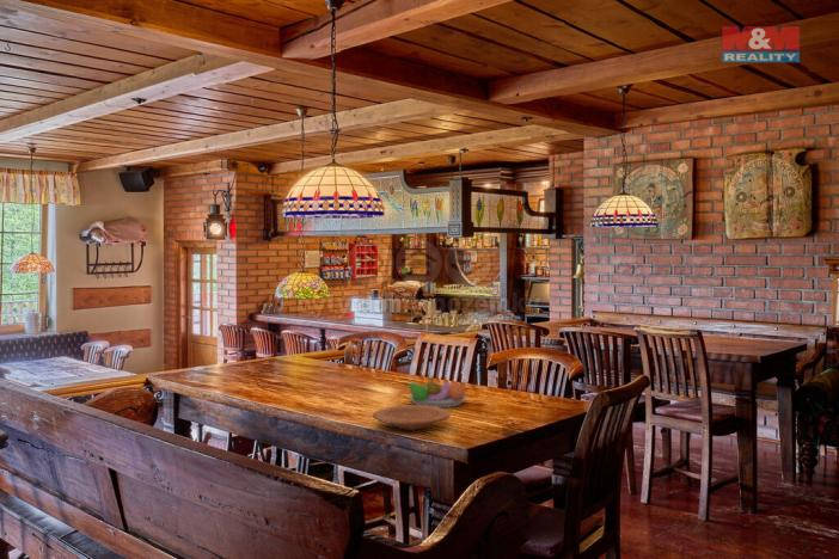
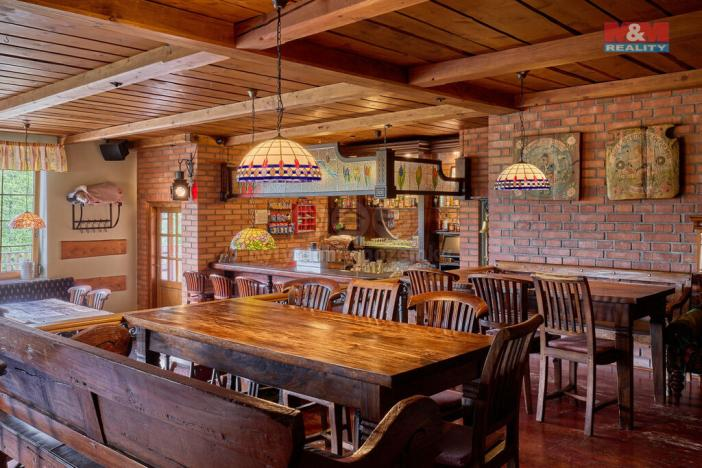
- fruit bowl (435, 391)
- plate (411, 419)
